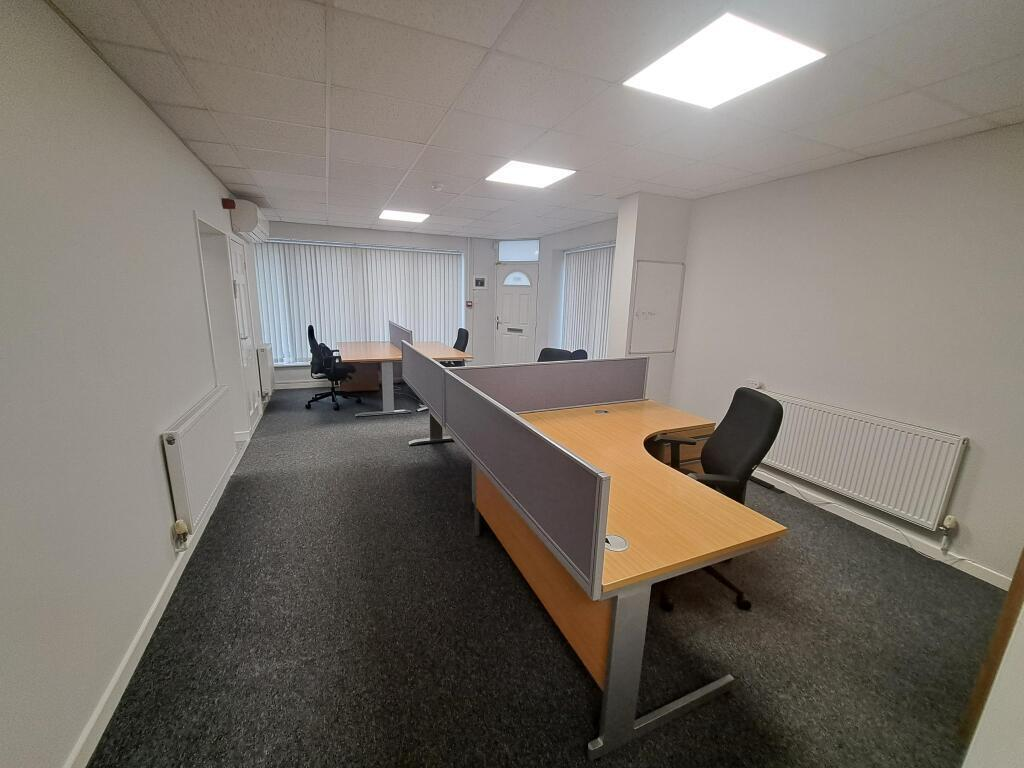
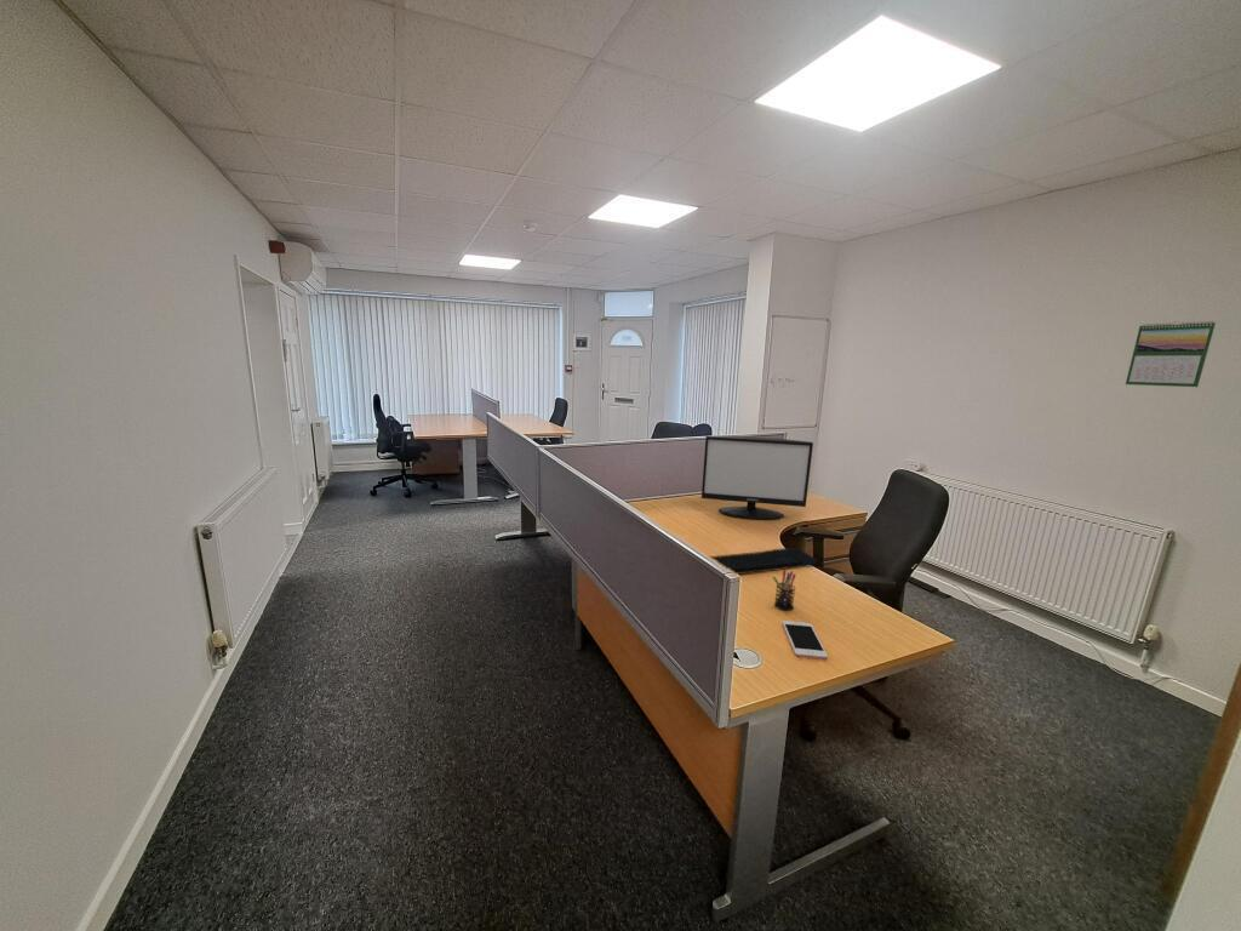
+ monitor (754, 476)
+ cell phone (803, 639)
+ calendar (1167, 354)
+ pen holder (783, 588)
+ keyboard (761, 559)
